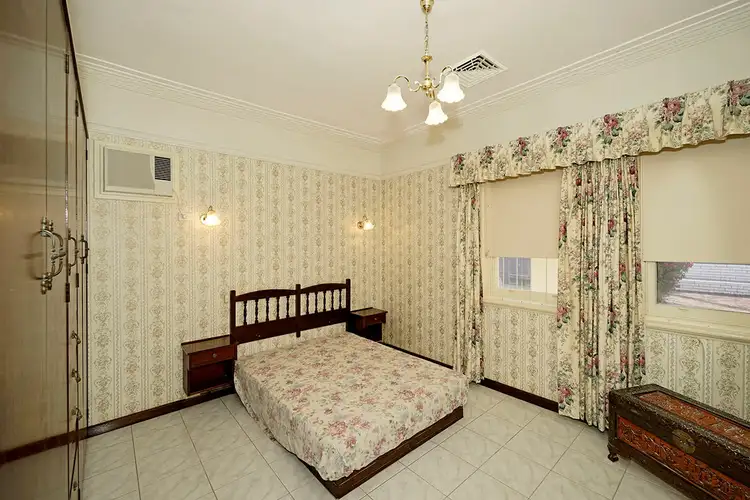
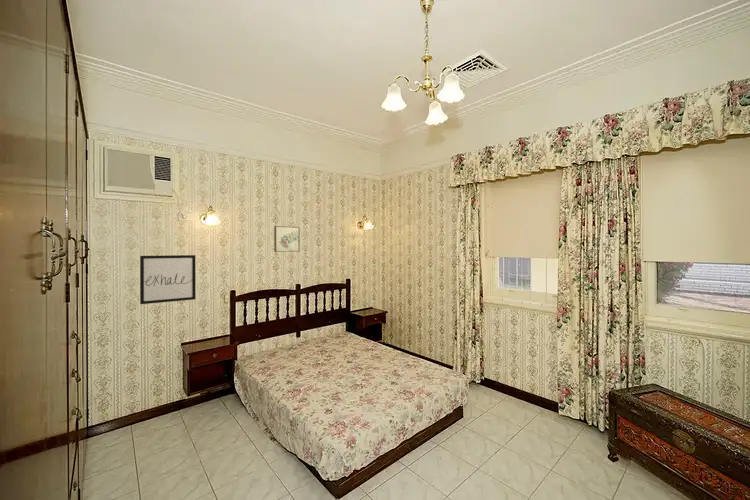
+ wall art (169, 278)
+ wall art (287, 239)
